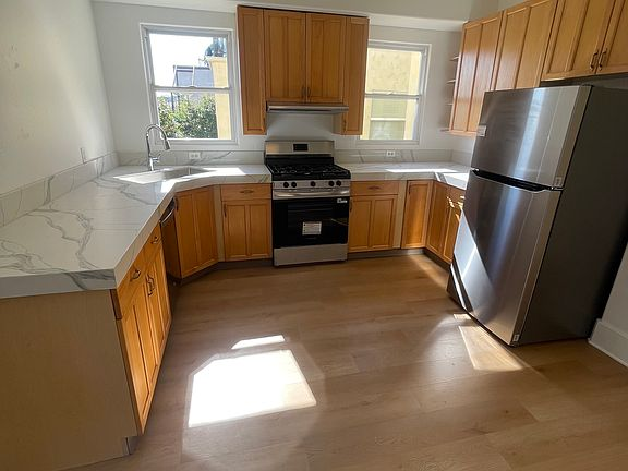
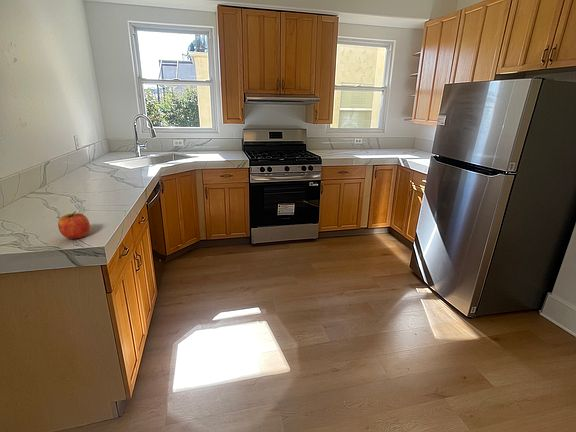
+ fruit (73, 224)
